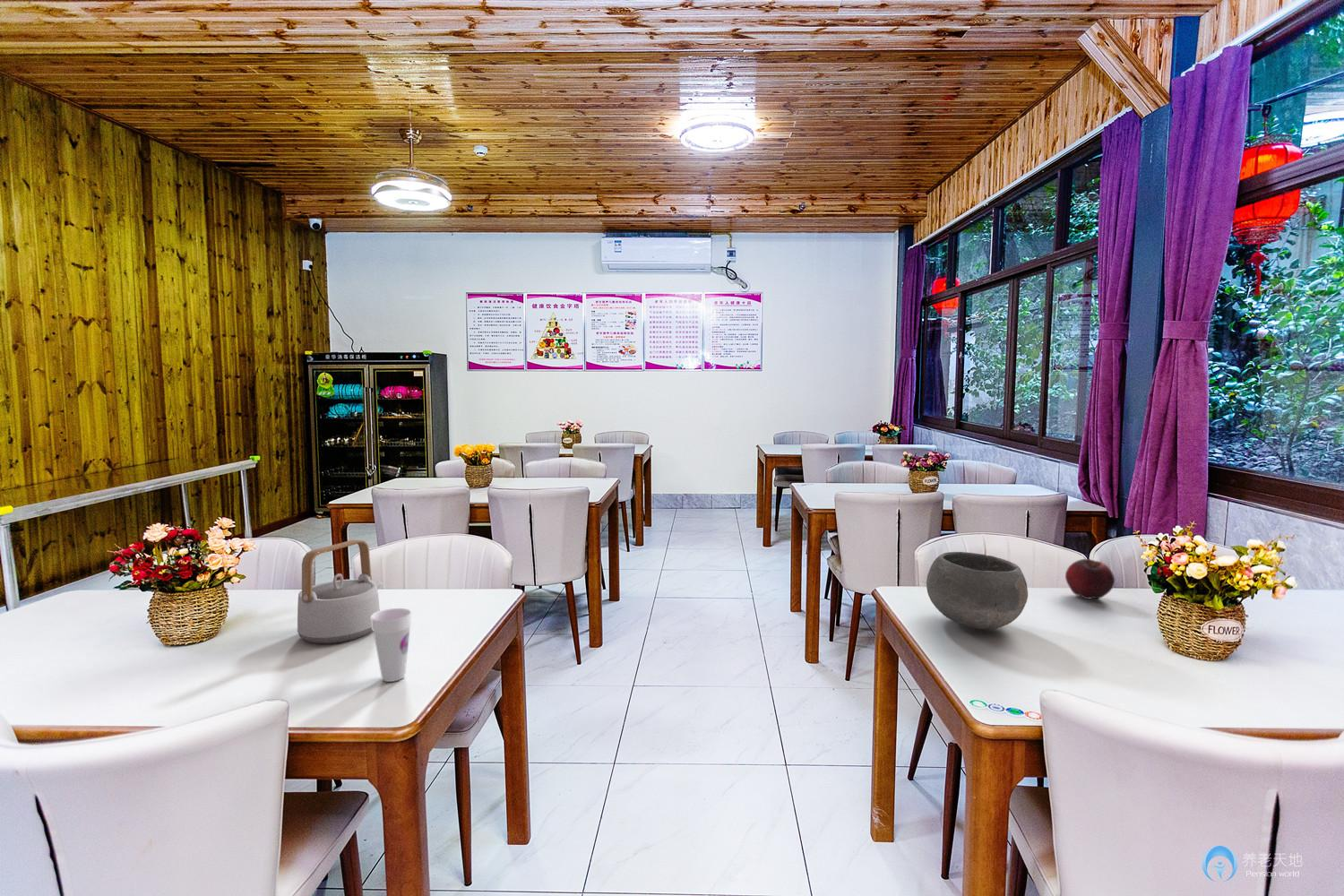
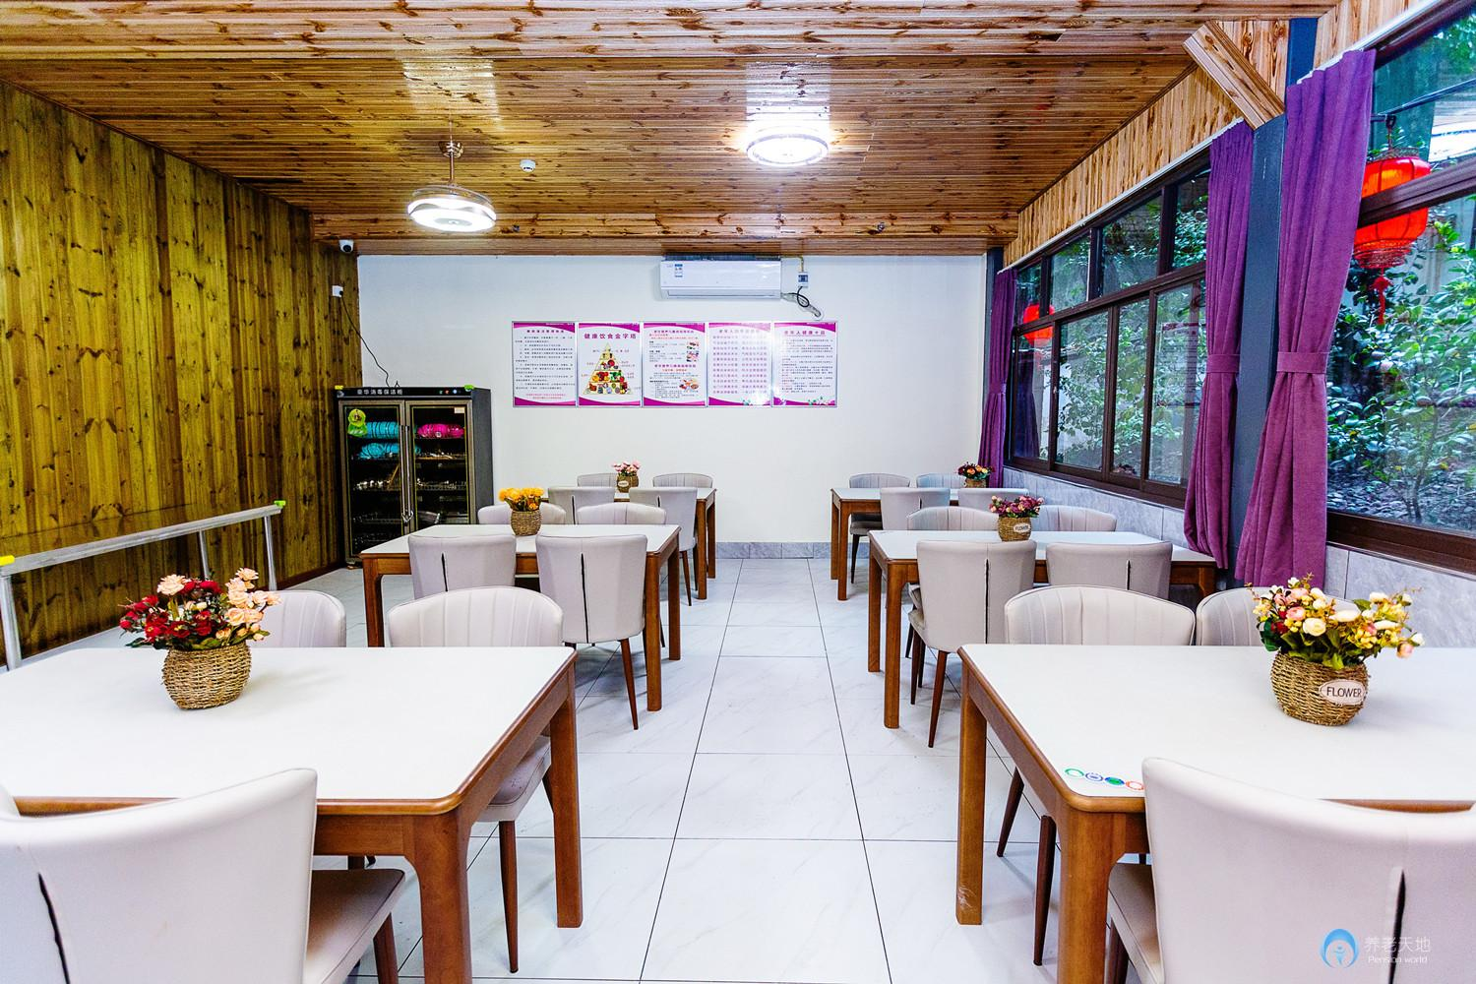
- fruit (1089, 579)
- bowl (975, 591)
- cup (392, 645)
- teapot (344, 586)
